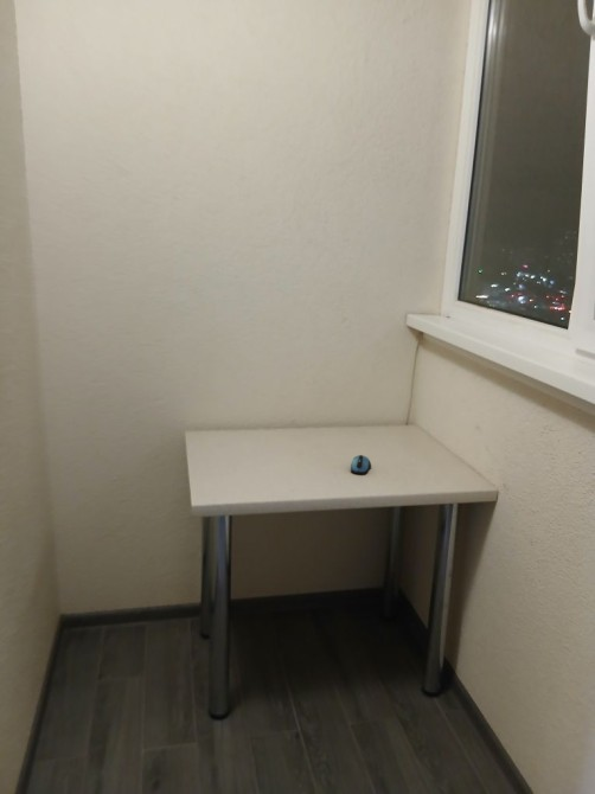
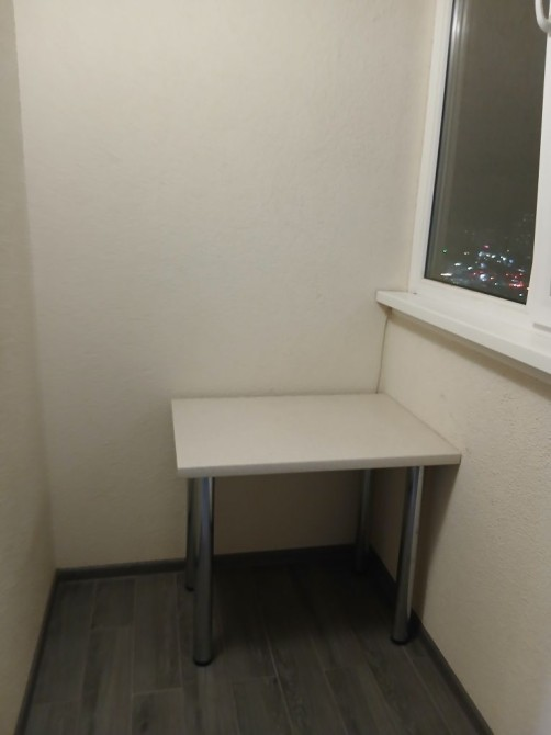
- computer mouse (360, 462)
